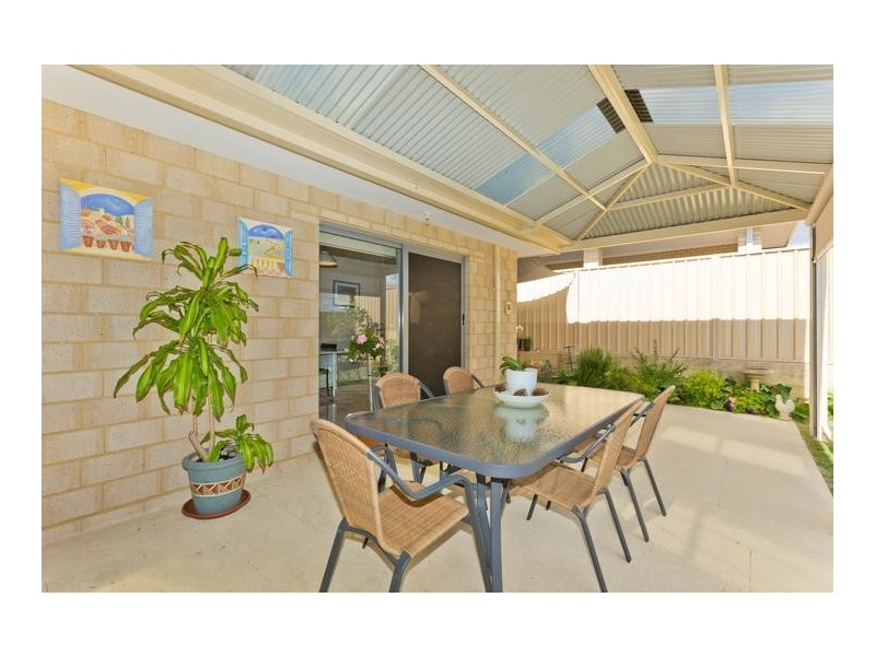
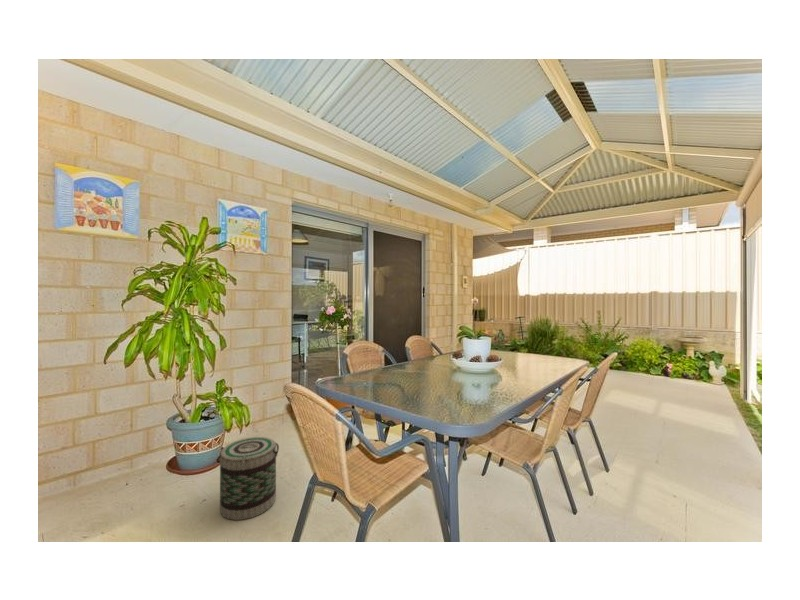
+ basket (248, 474)
